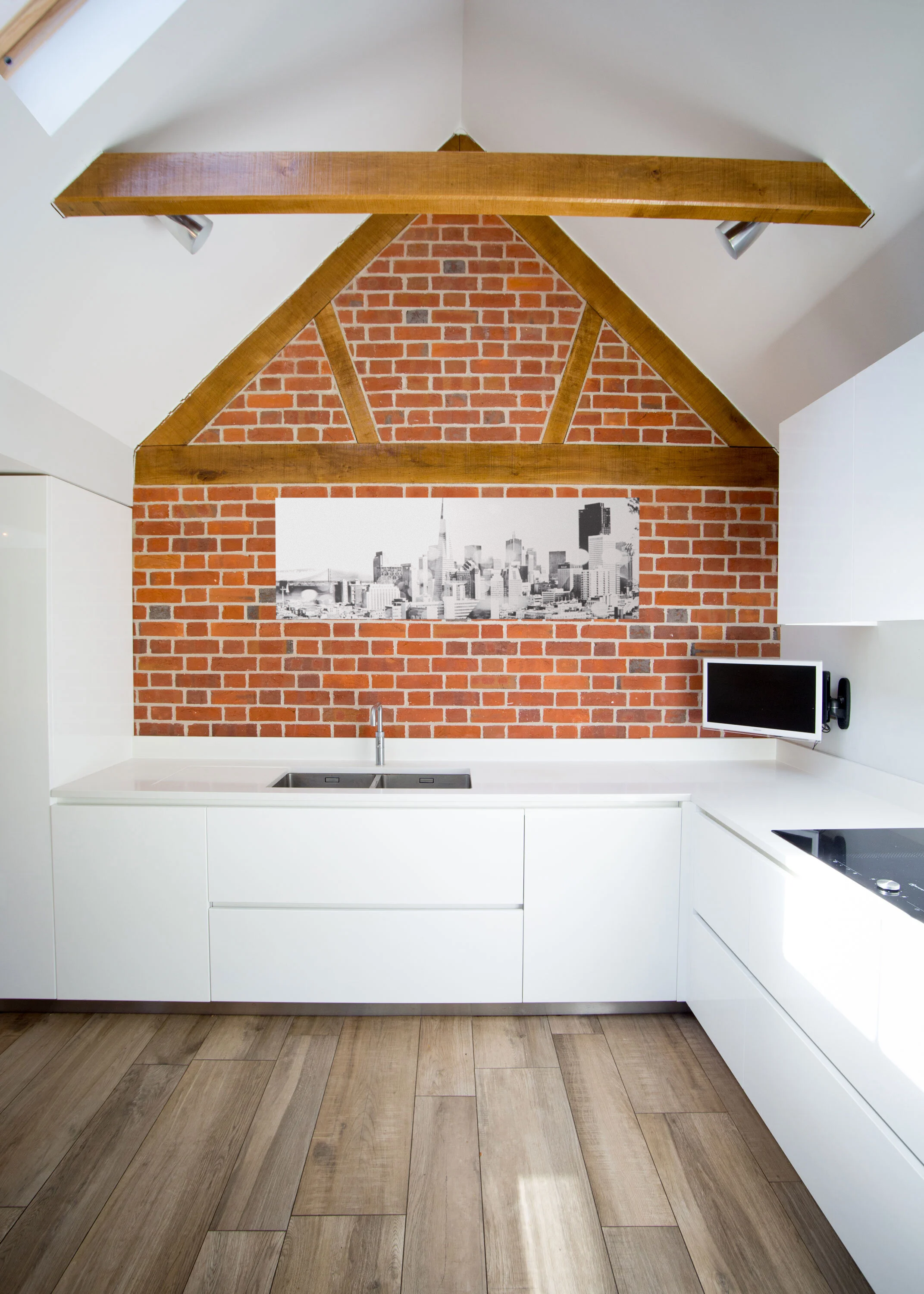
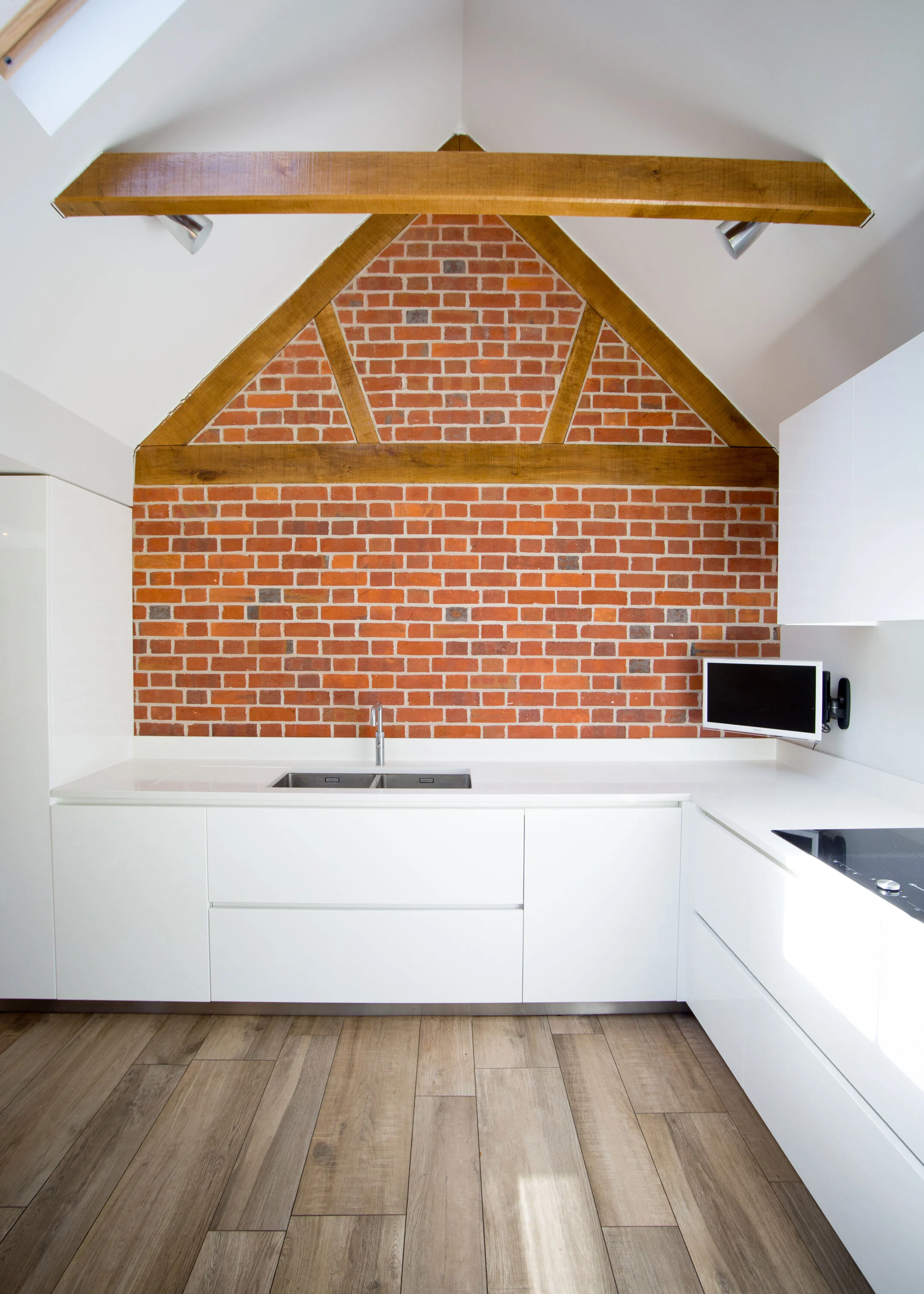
- wall art (457, 559)
